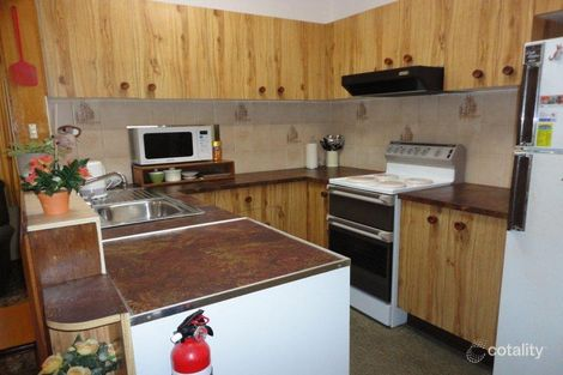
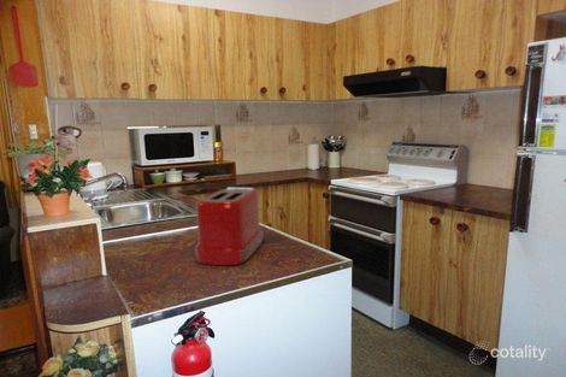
+ toaster (230, 222)
